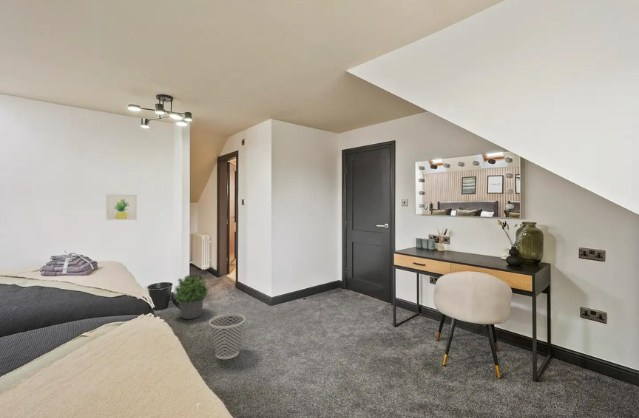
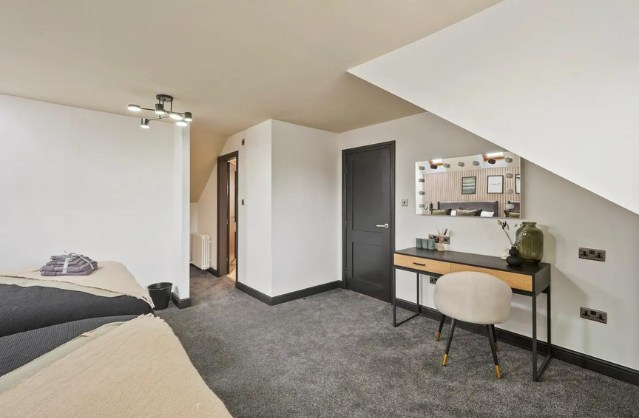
- potted plant (191, 295)
- wall art (121, 207)
- wastebasket (227, 336)
